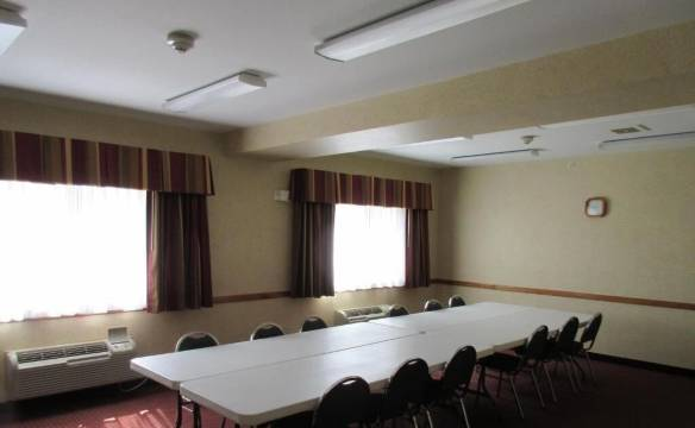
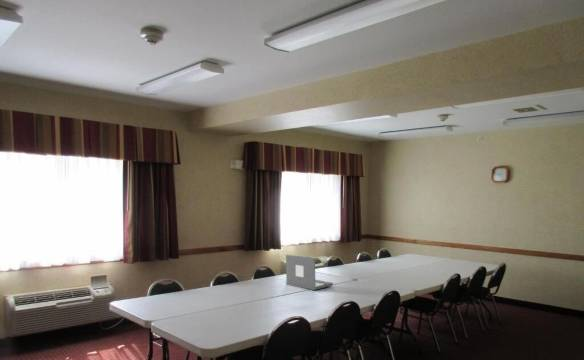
+ laptop (309, 270)
